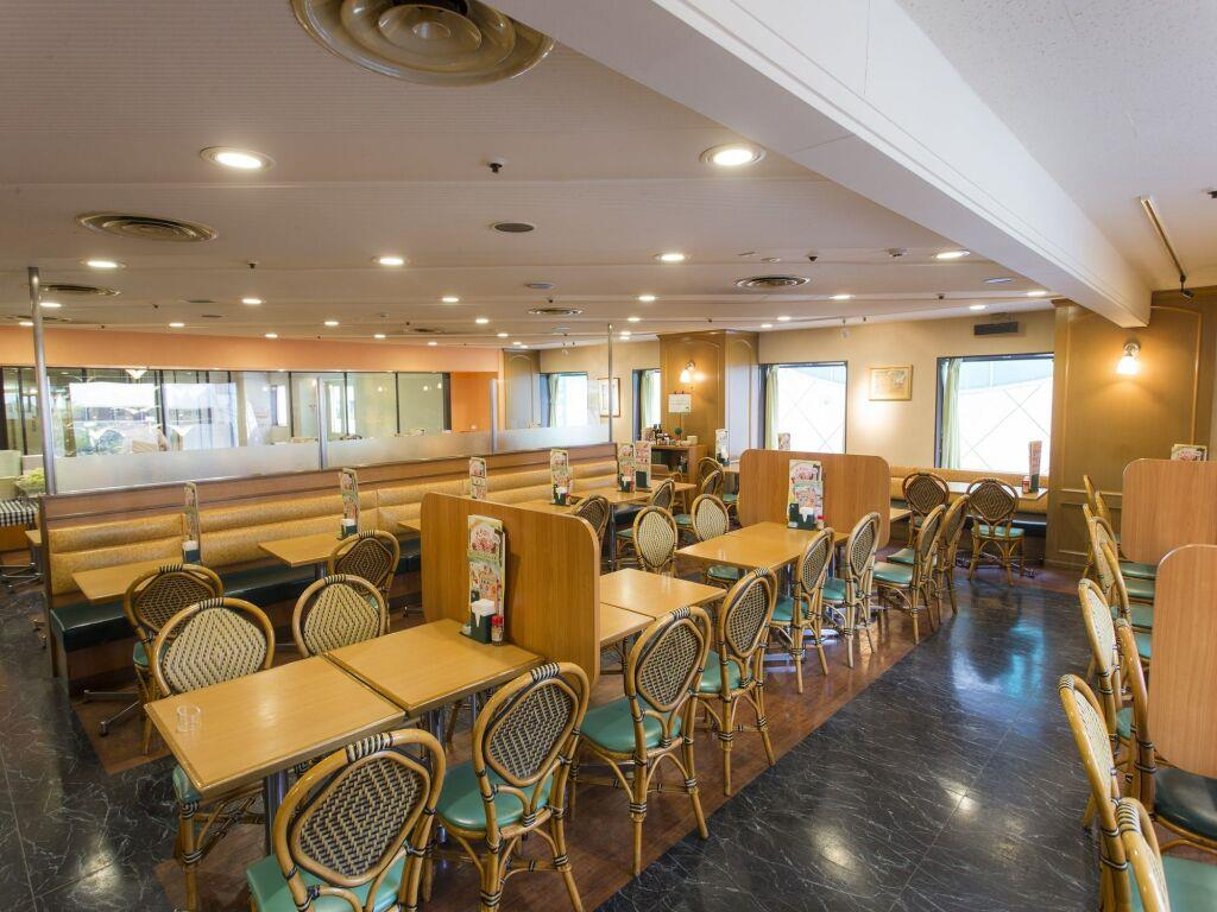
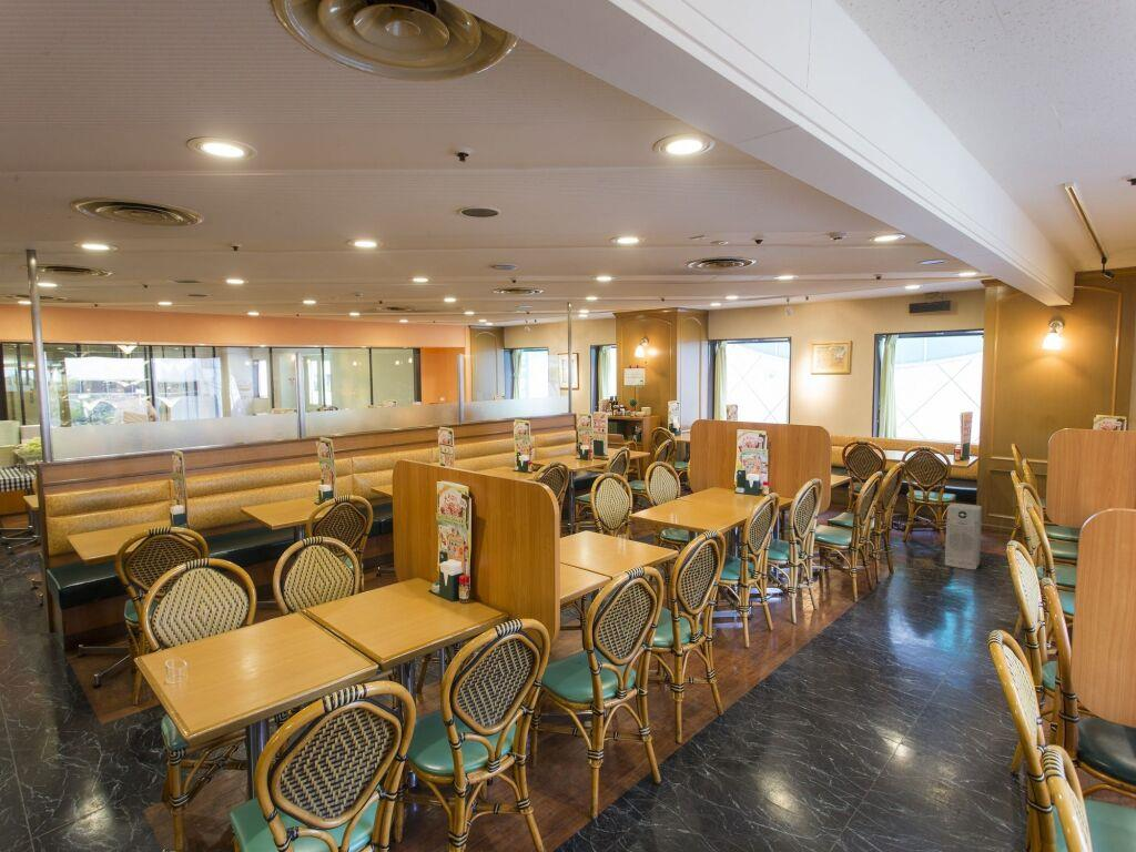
+ air purifier (963, 535)
